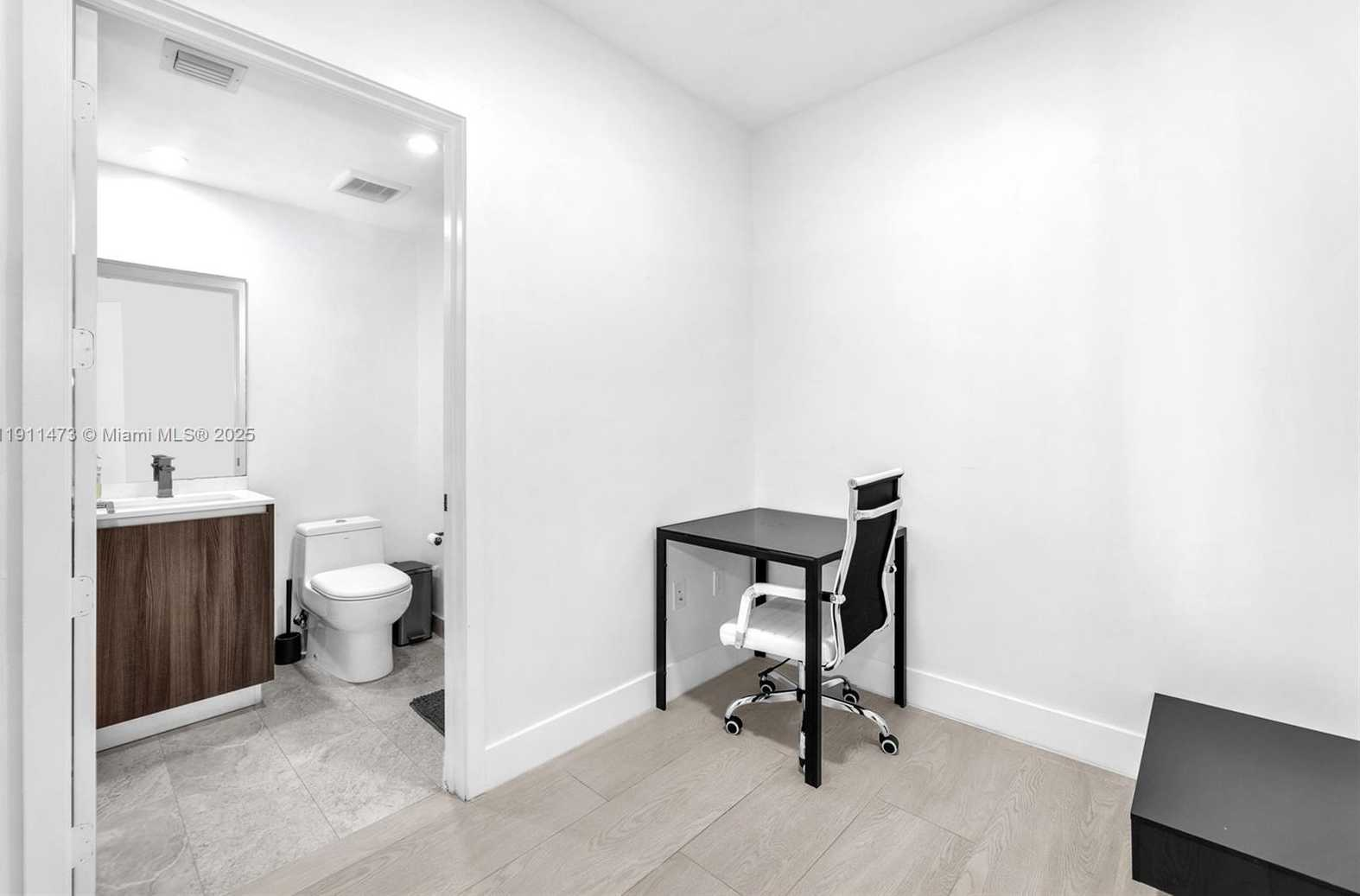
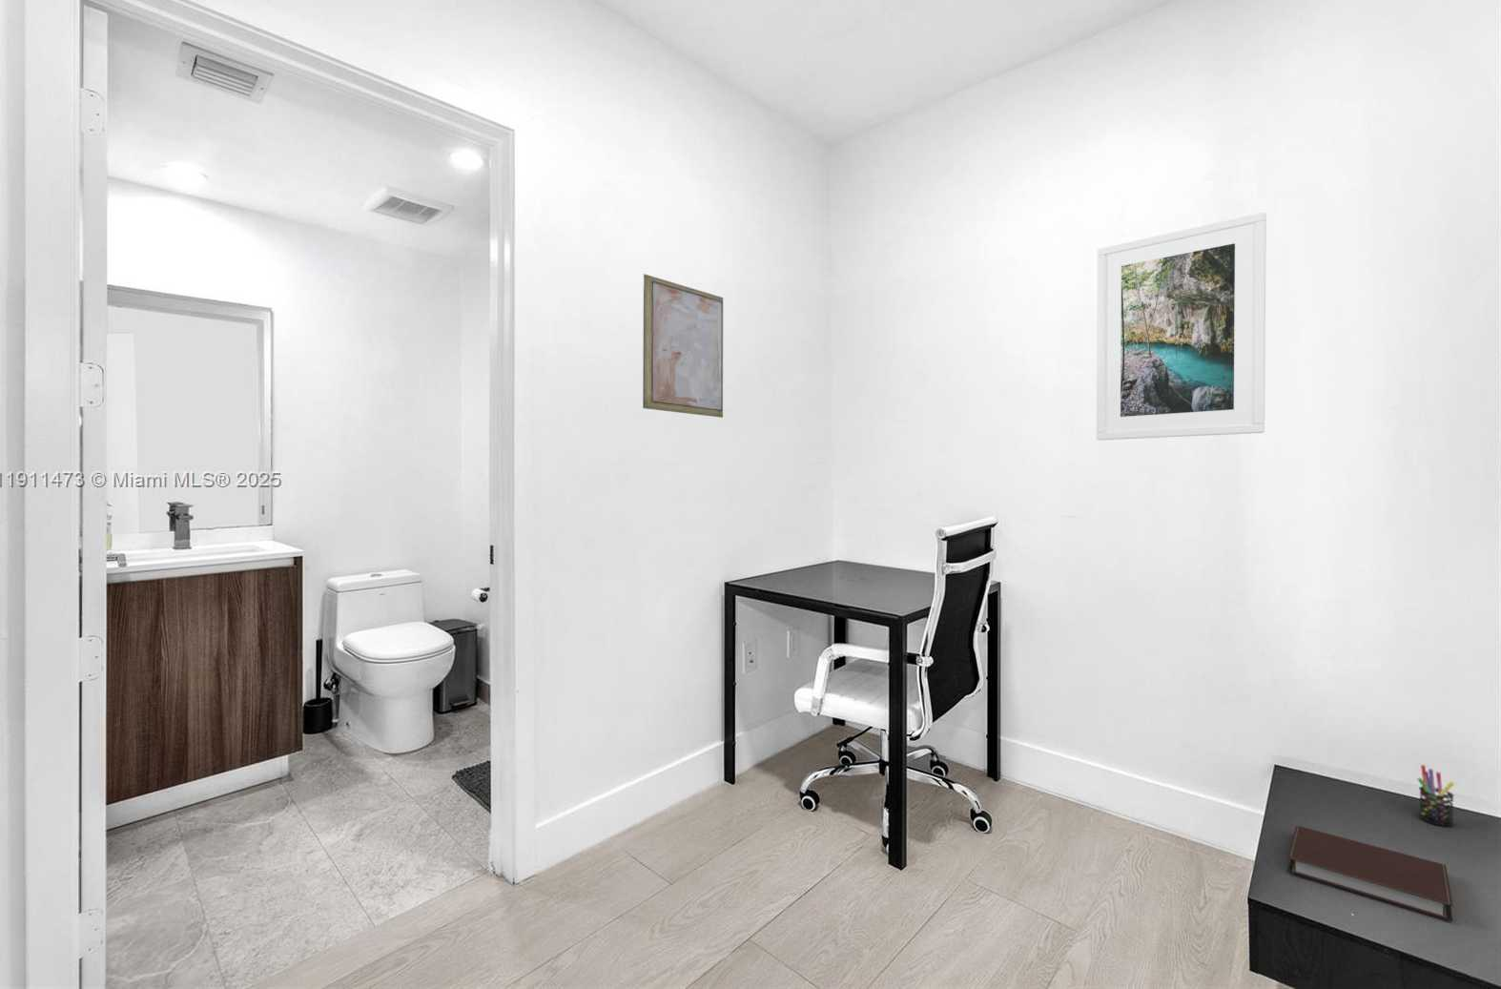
+ pen holder (1431, 795)
+ notebook (1365, 866)
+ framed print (1174, 333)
+ wall art (686, 349)
